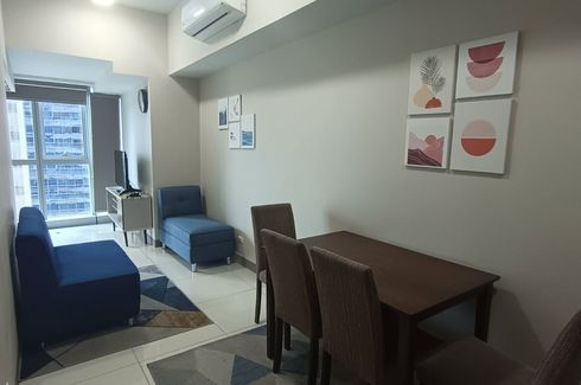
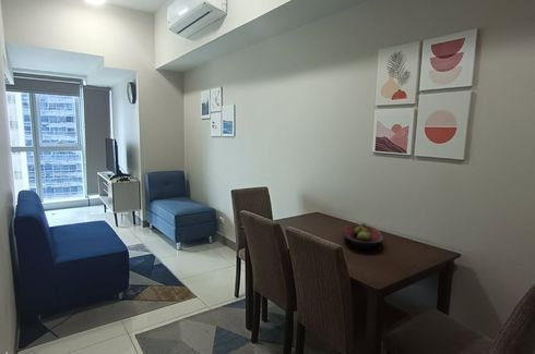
+ fruit bowl (361, 233)
